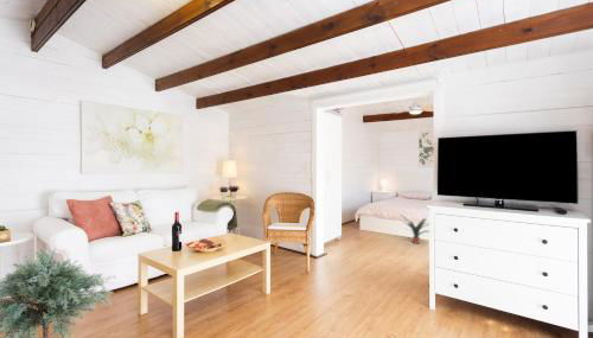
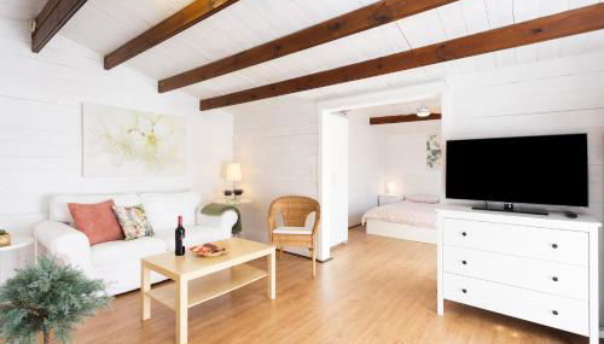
- potted plant (414, 229)
